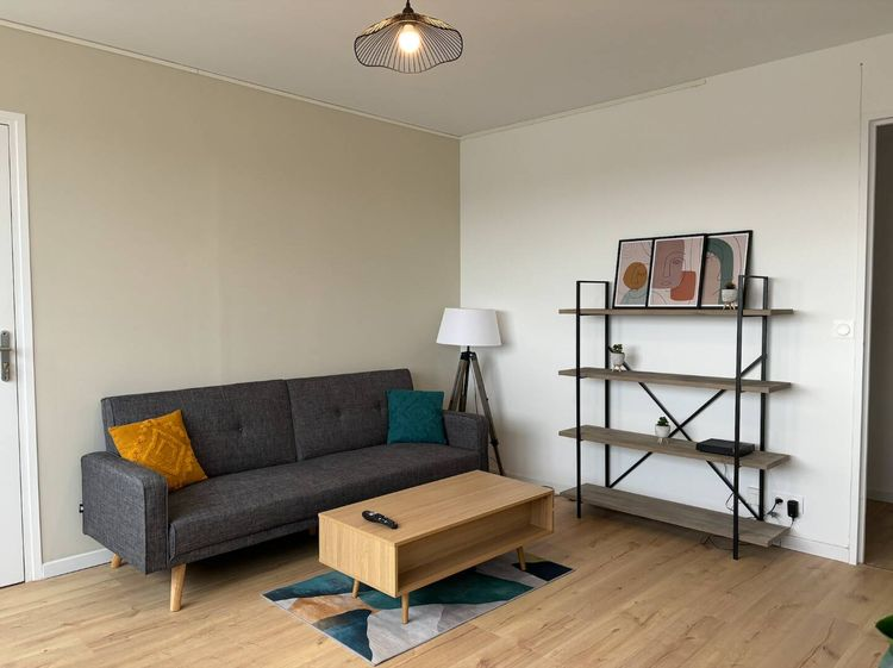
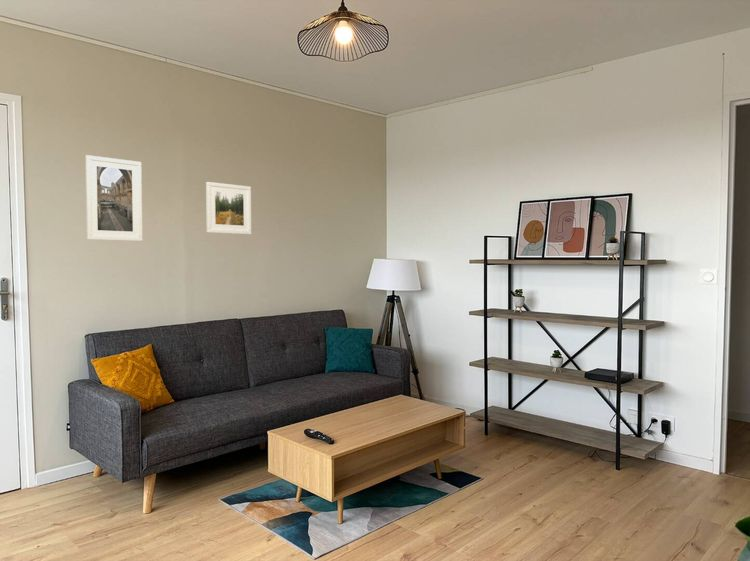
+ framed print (114, 199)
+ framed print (229, 208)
